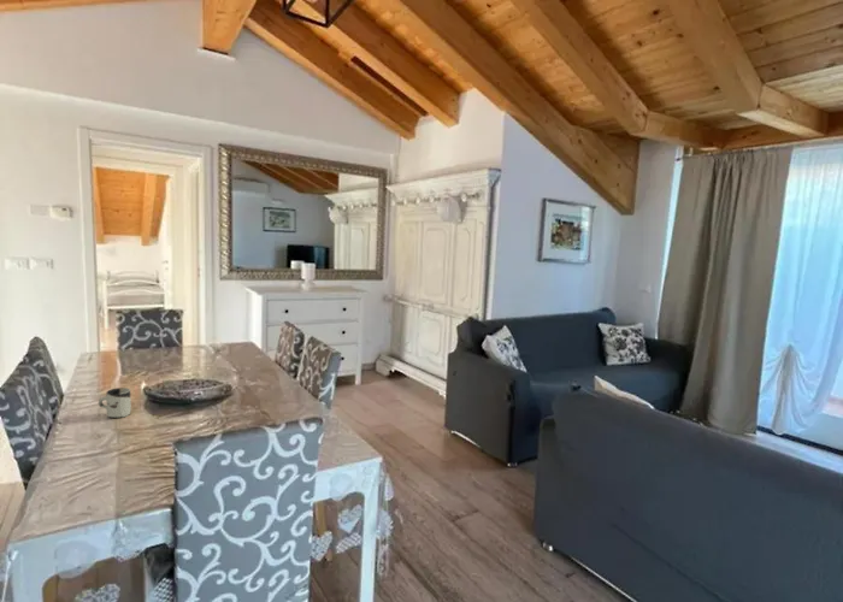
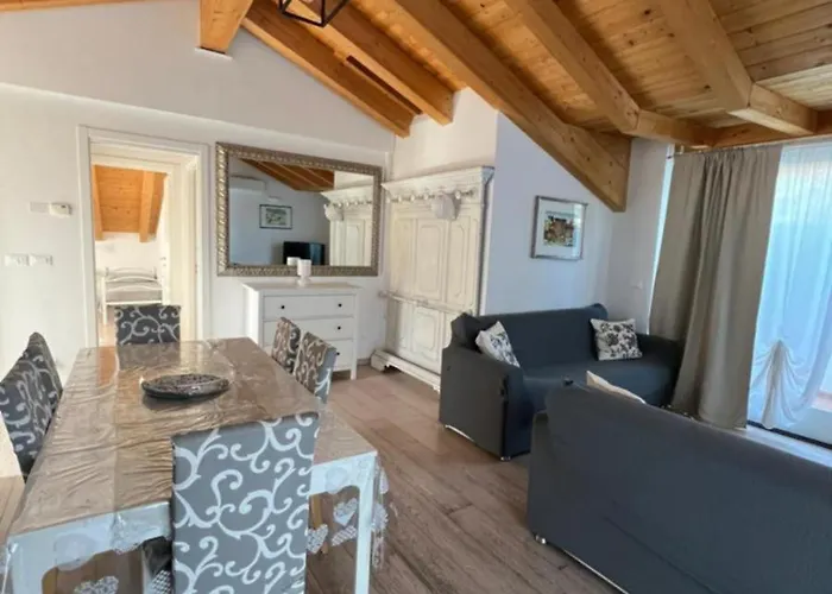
- cup (114, 402)
